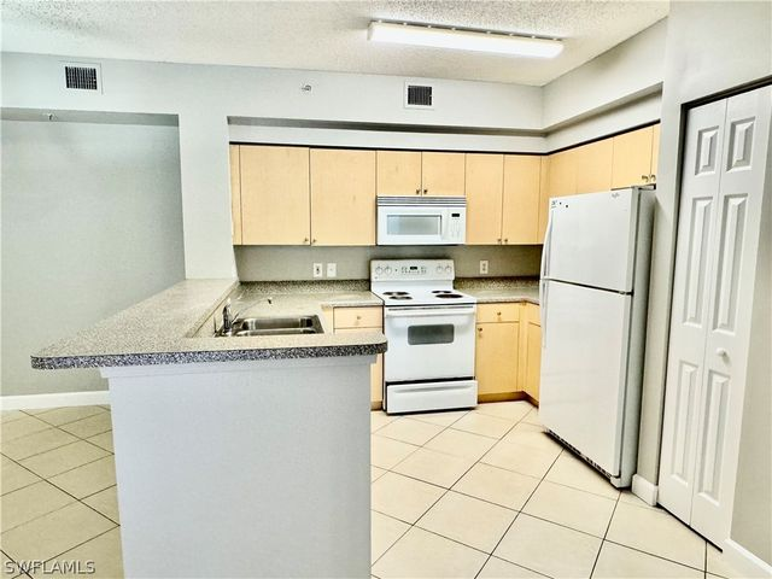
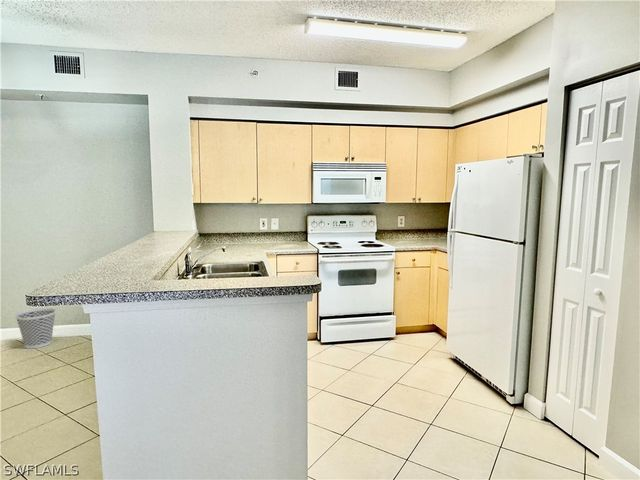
+ wastebasket (37, 328)
